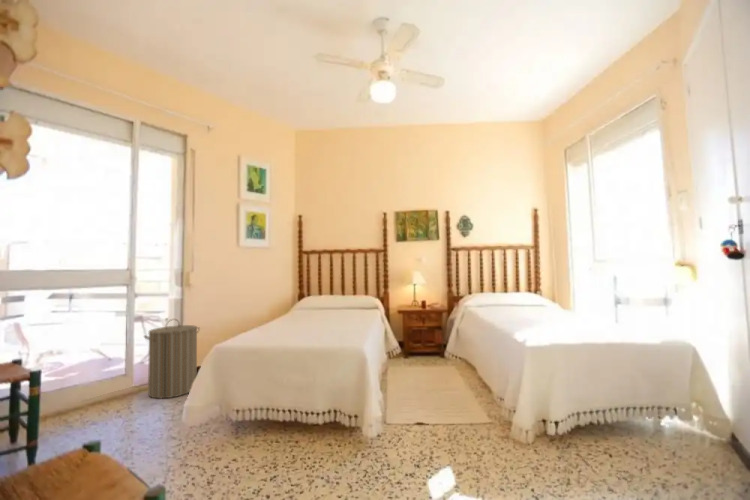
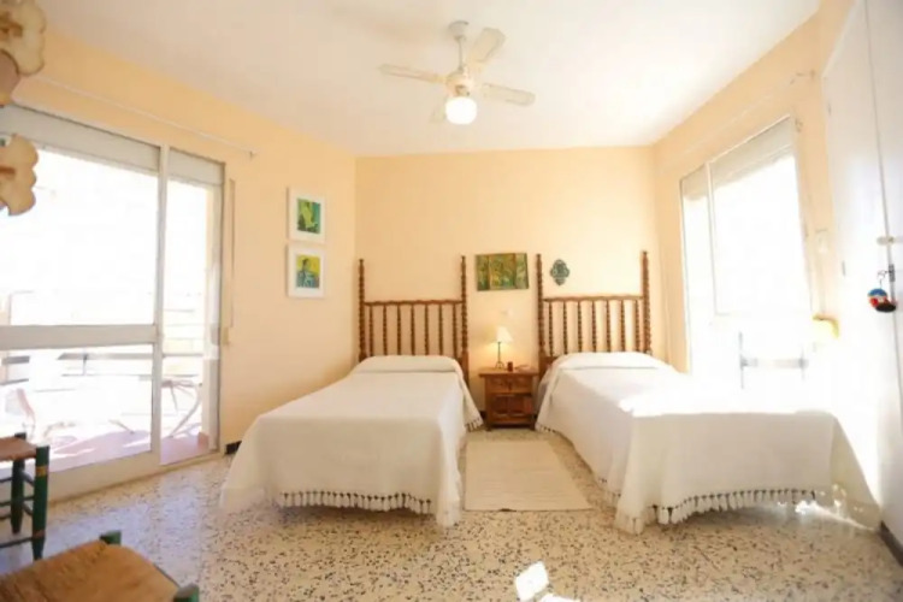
- laundry hamper (173, 354)
